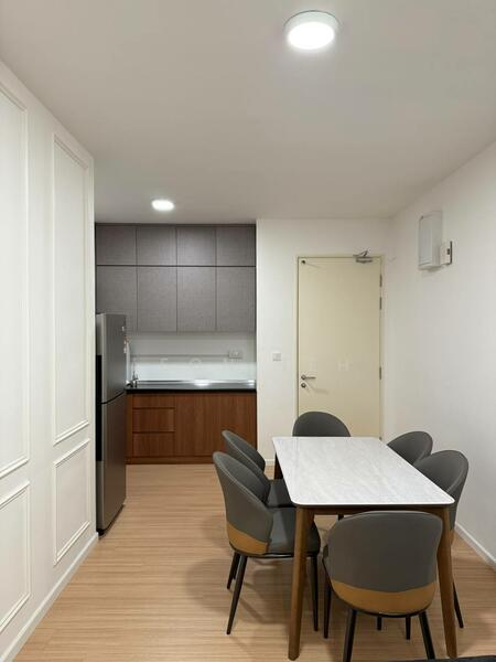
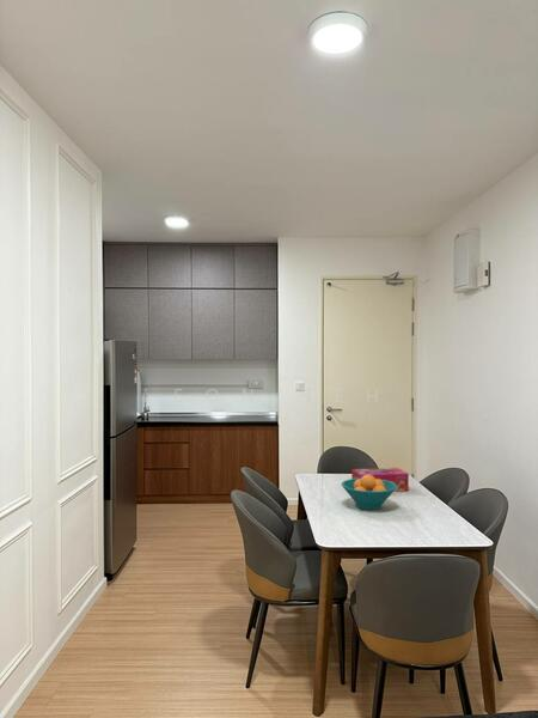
+ fruit bowl (368, 489)
+ tissue box (379, 479)
